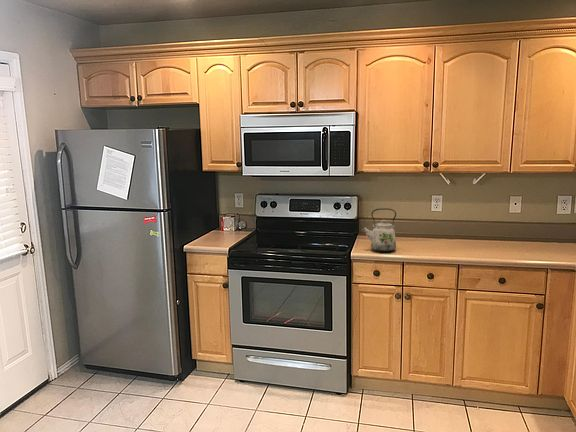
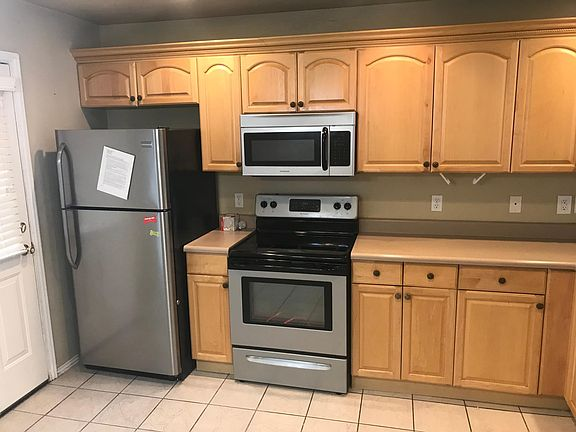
- kettle (378, 229)
